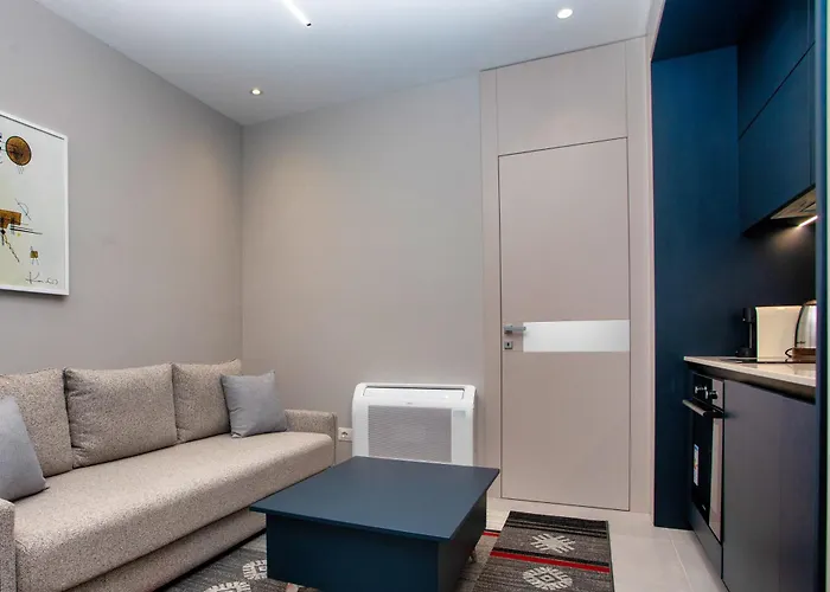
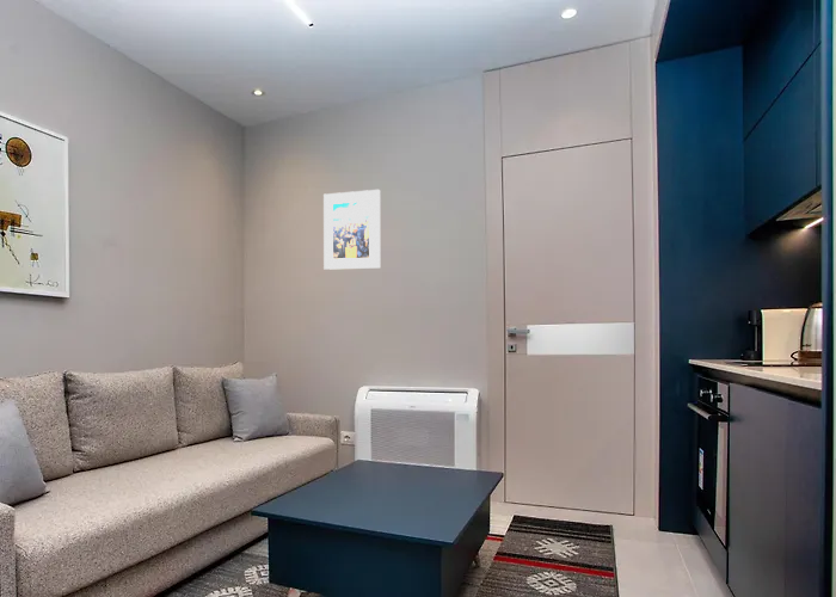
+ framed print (351, 229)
